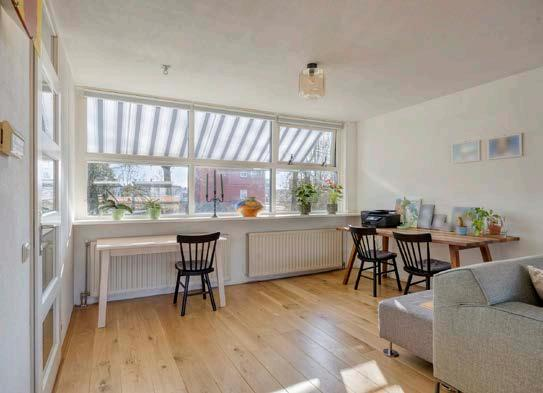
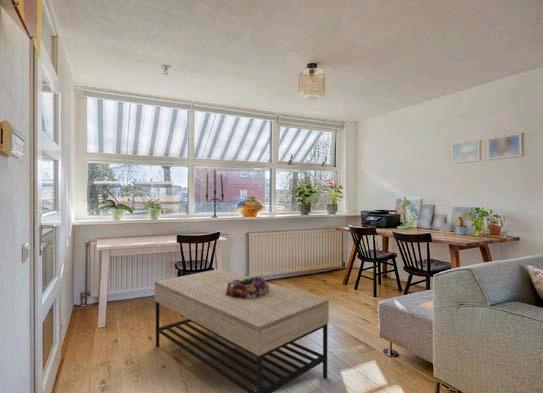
+ coffee table (233, 324)
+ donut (247, 284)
